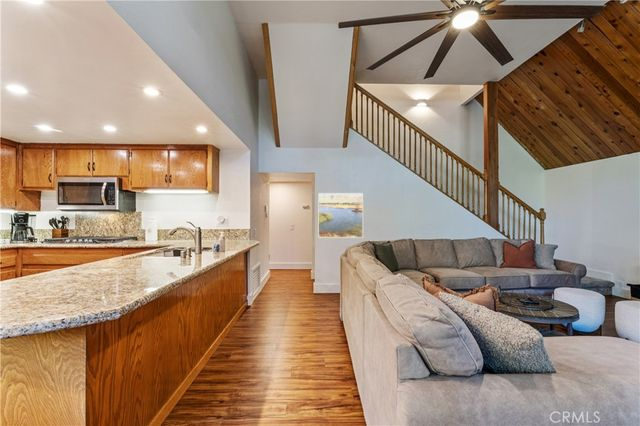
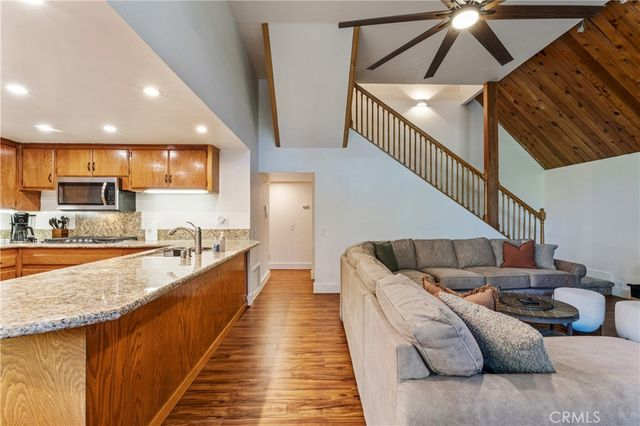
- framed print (340, 215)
